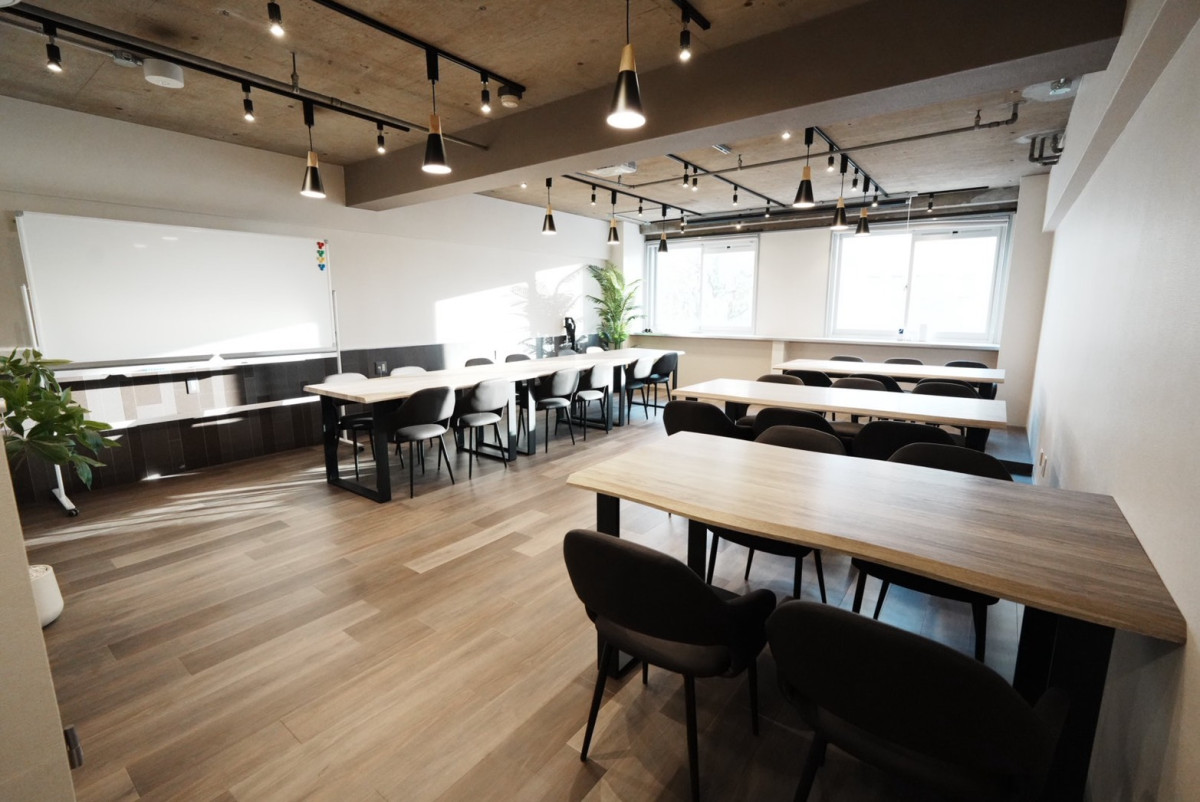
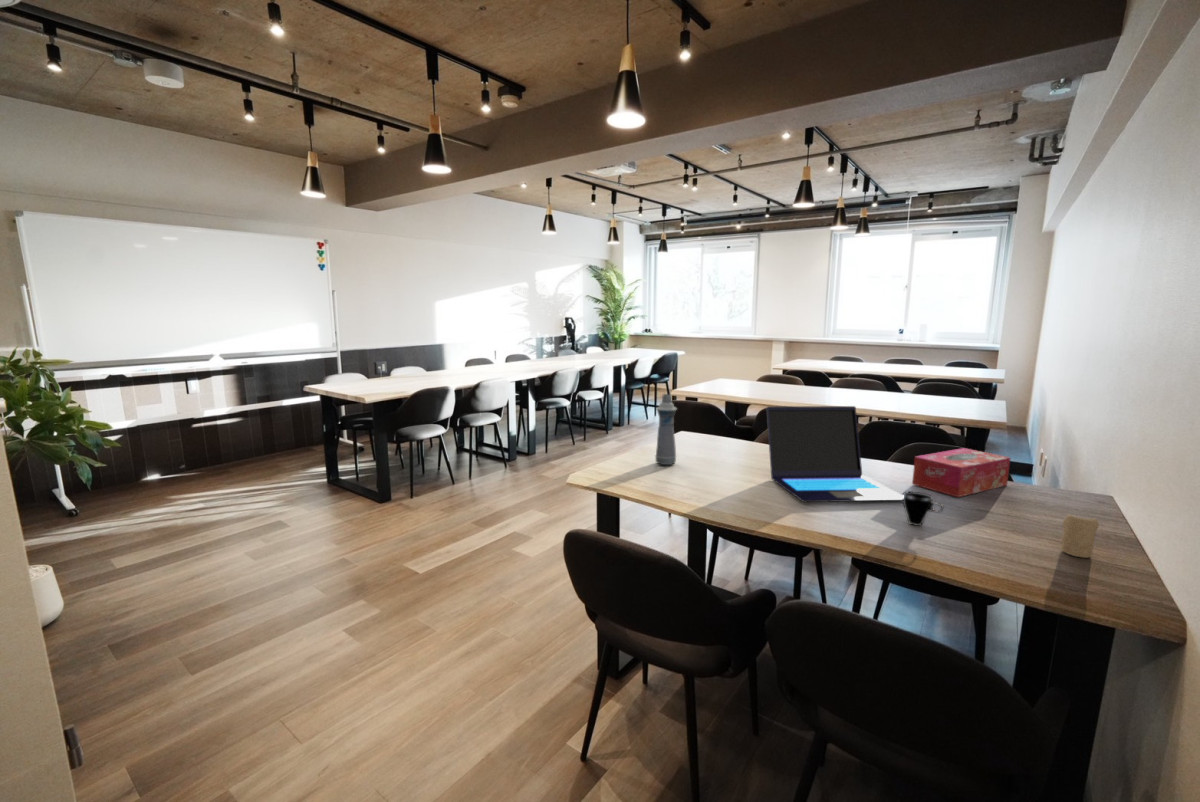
+ candle (1078, 533)
+ tissue box (961, 470)
+ laptop (831, 450)
+ bottle (666, 429)
+ cup (922, 510)
